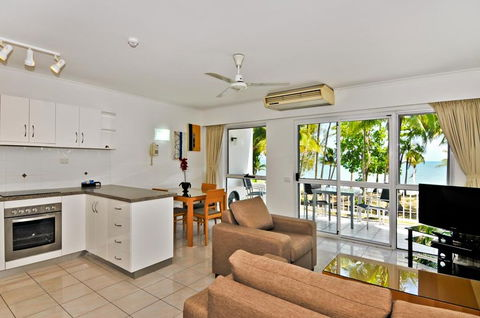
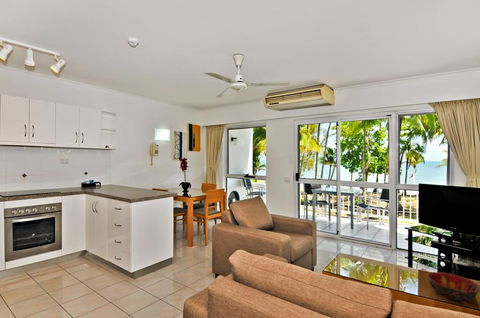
+ decorative bowl (452, 288)
